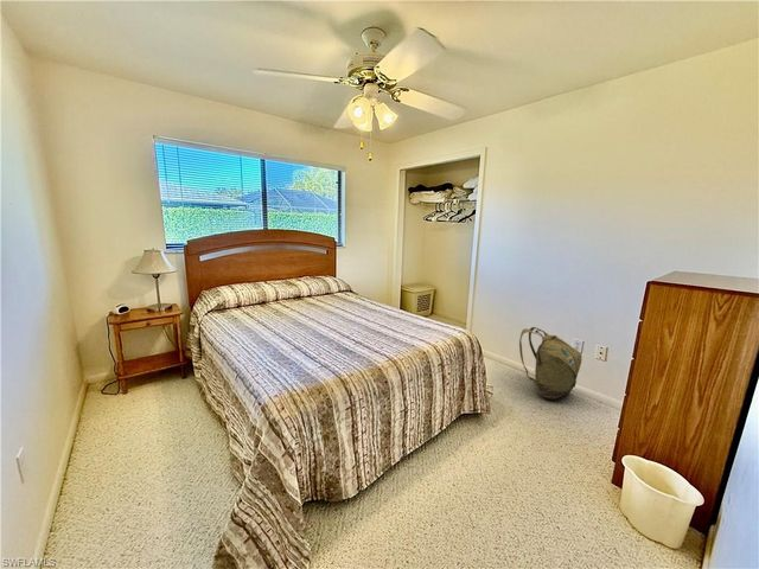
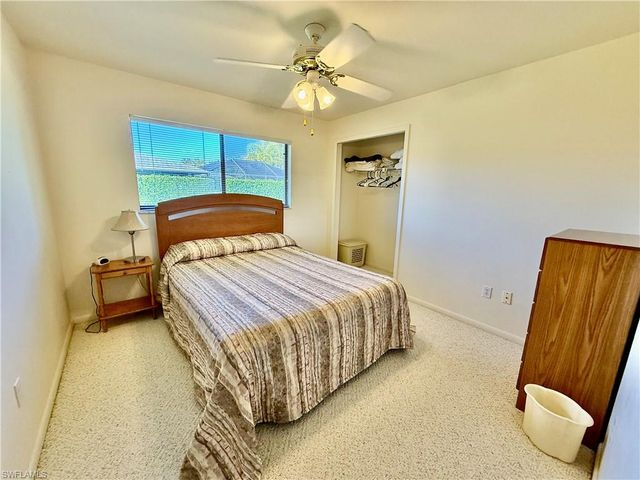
- backpack (548, 360)
